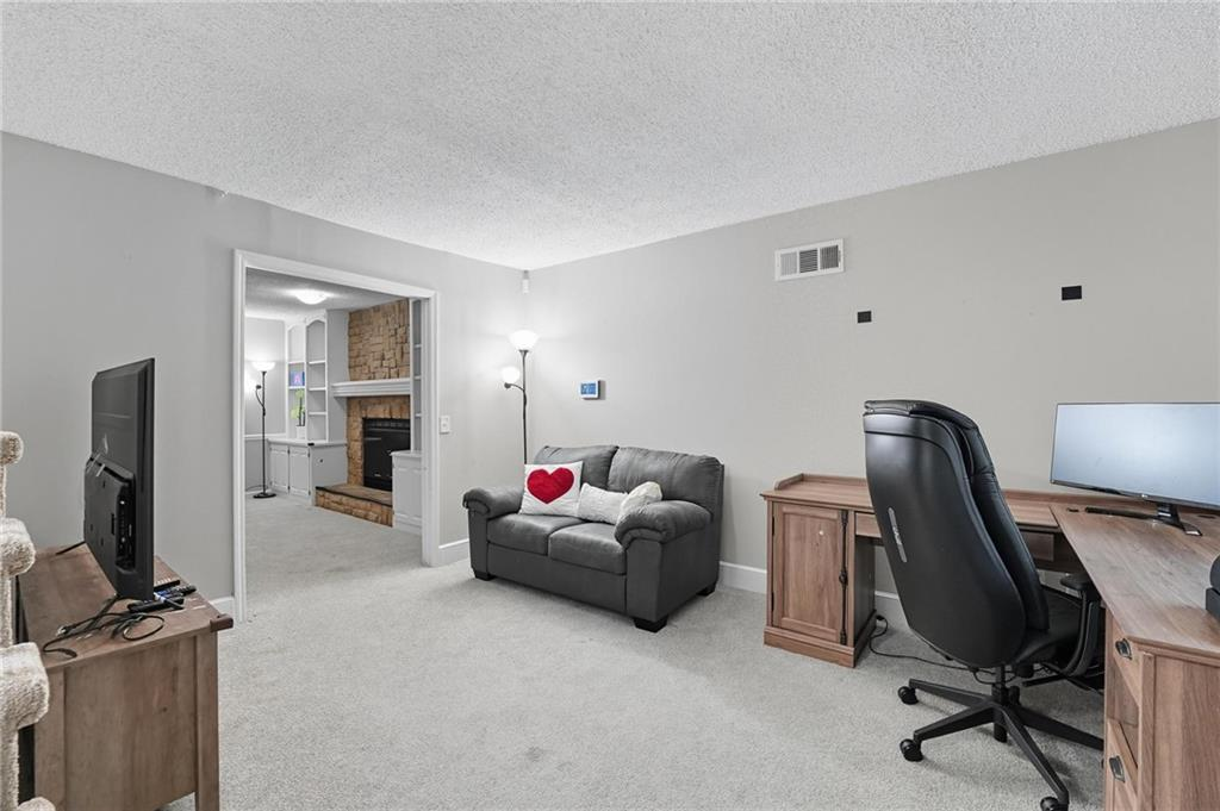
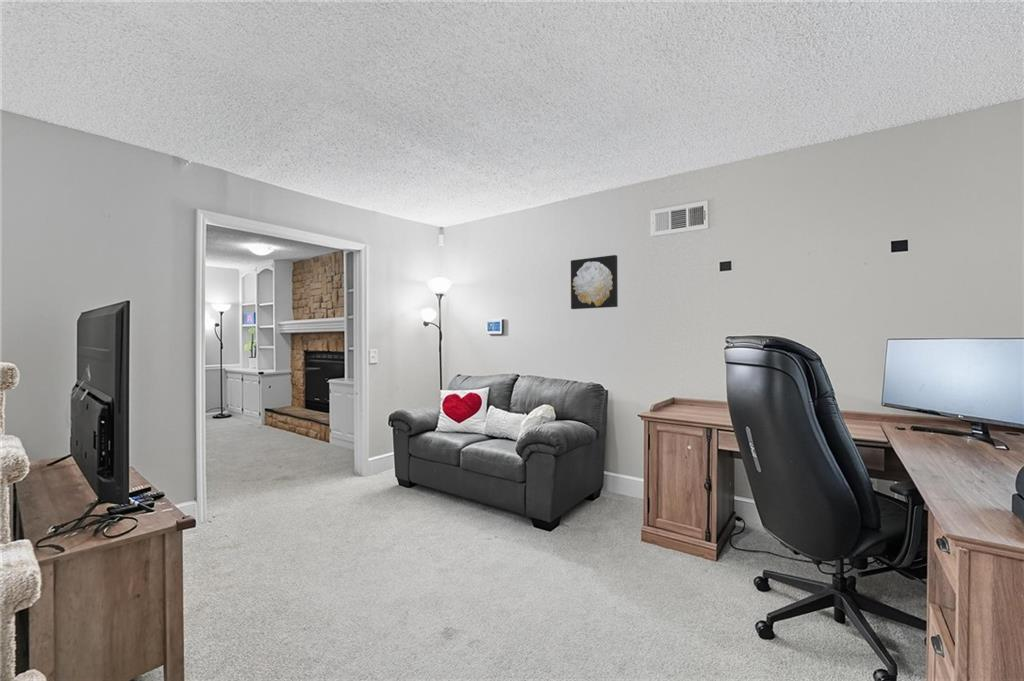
+ wall art (593, 283)
